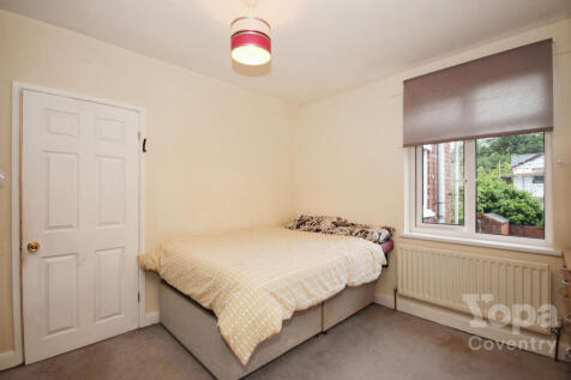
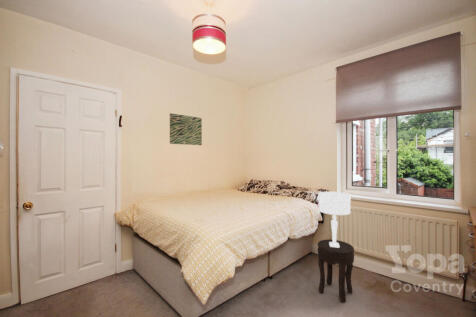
+ table lamp (334, 219)
+ side table (332, 268)
+ wall art (186, 130)
